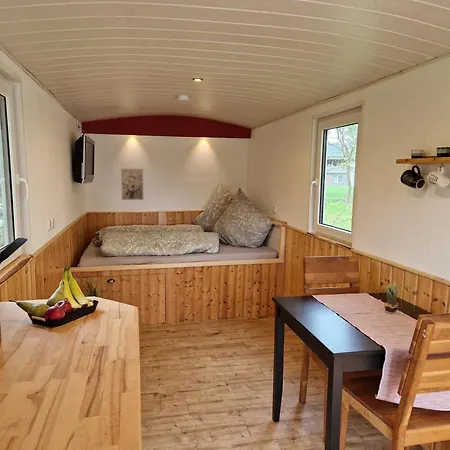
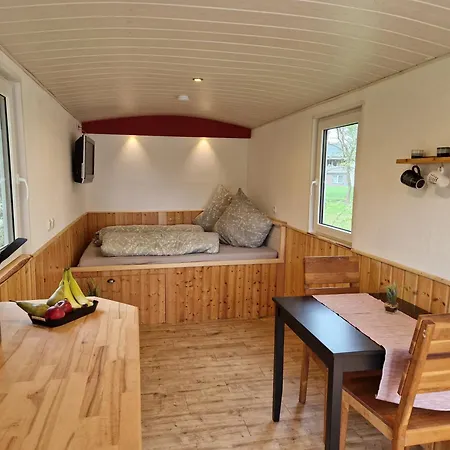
- wall art (132, 184)
